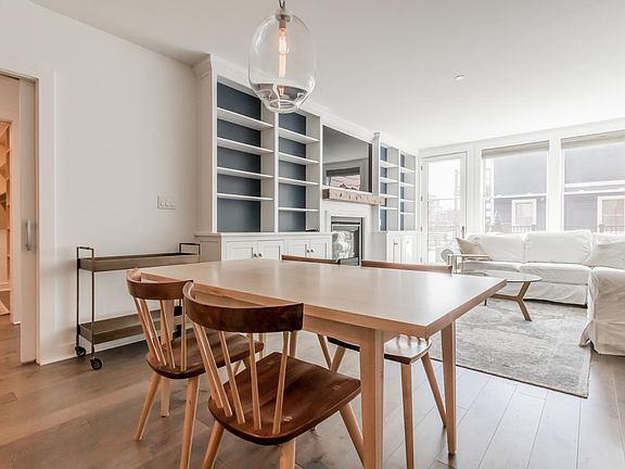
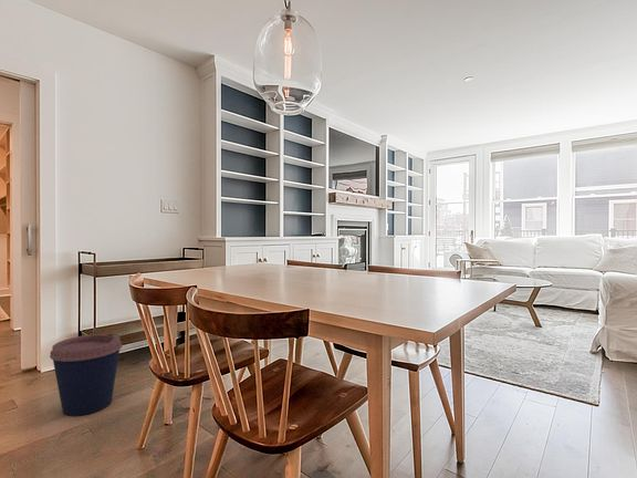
+ coffee cup (87, 373)
